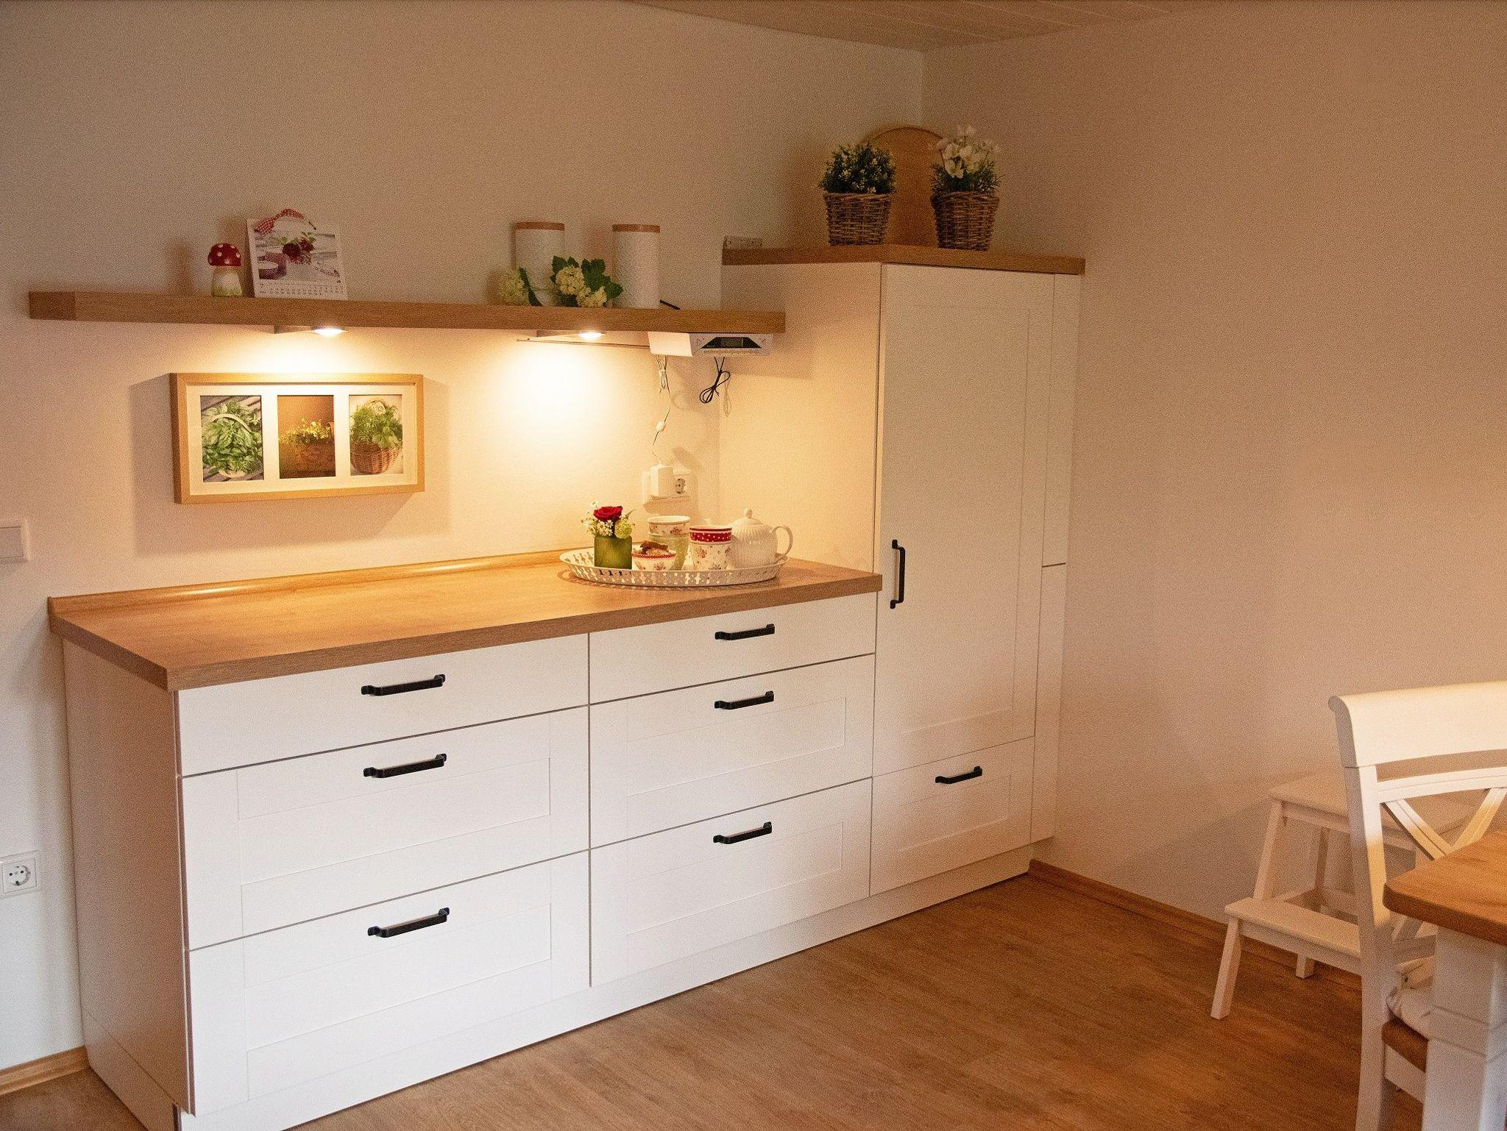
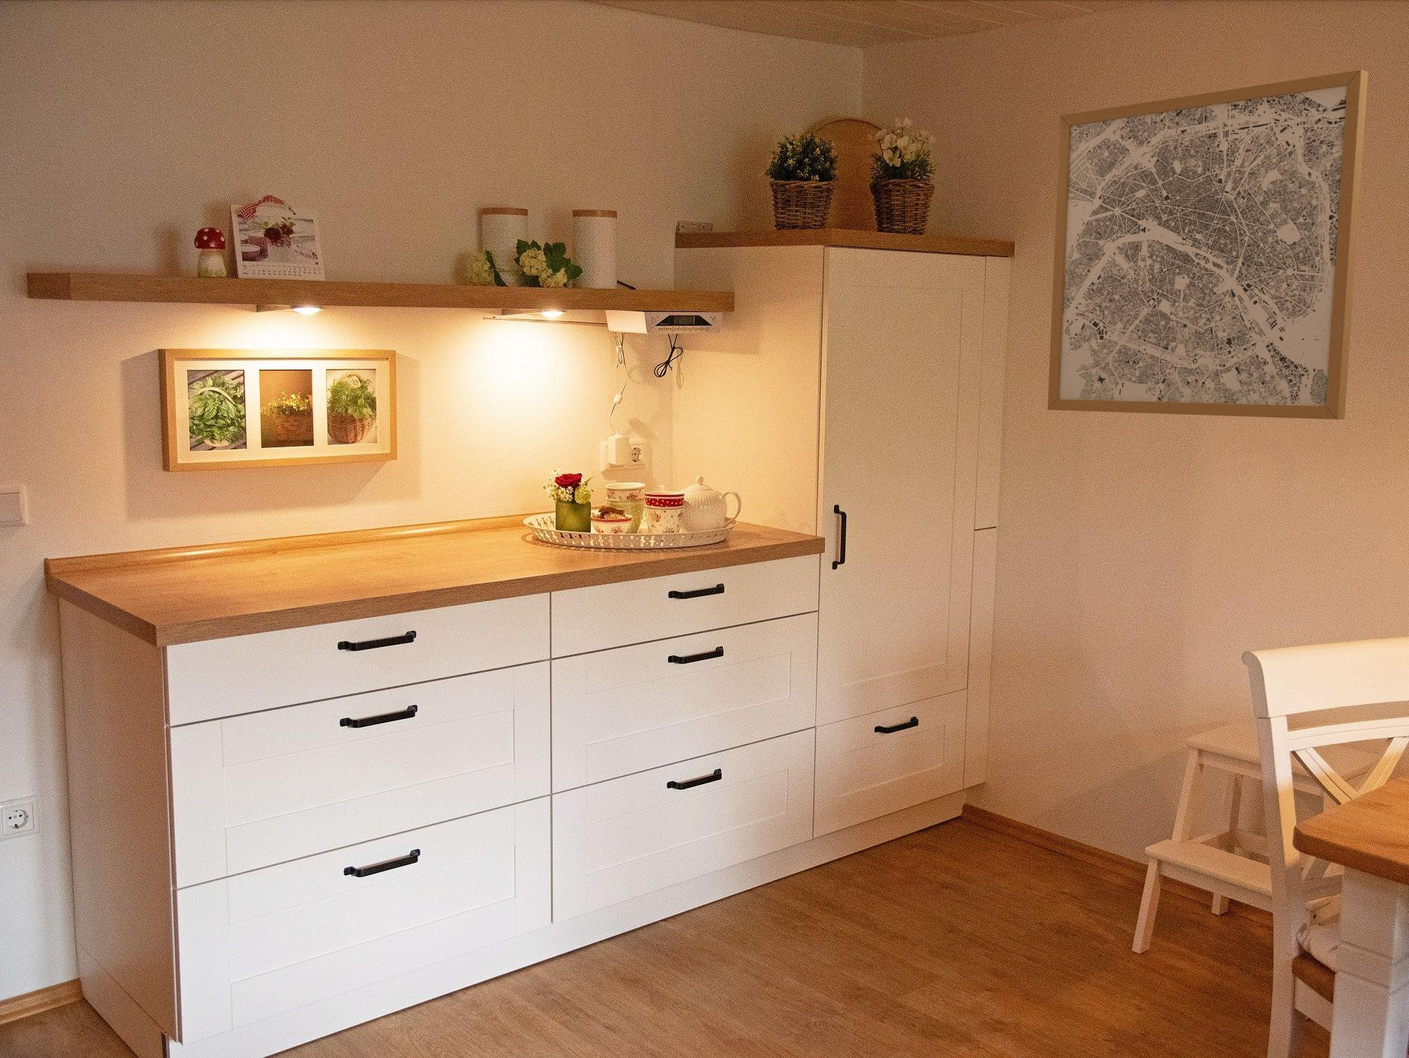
+ wall art (1192, 257)
